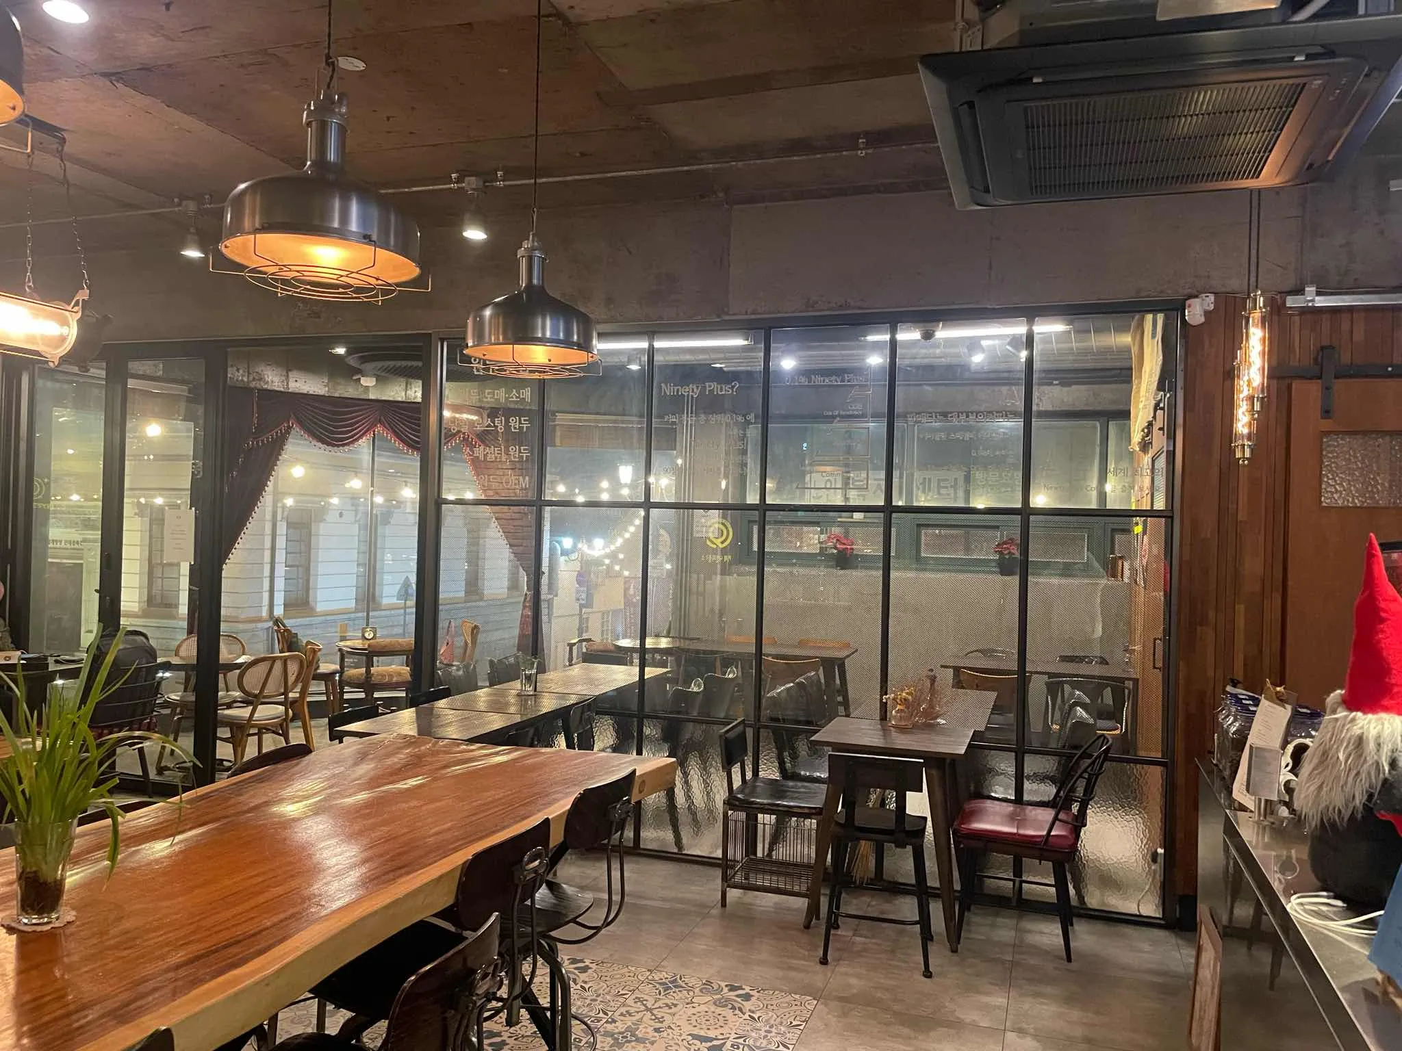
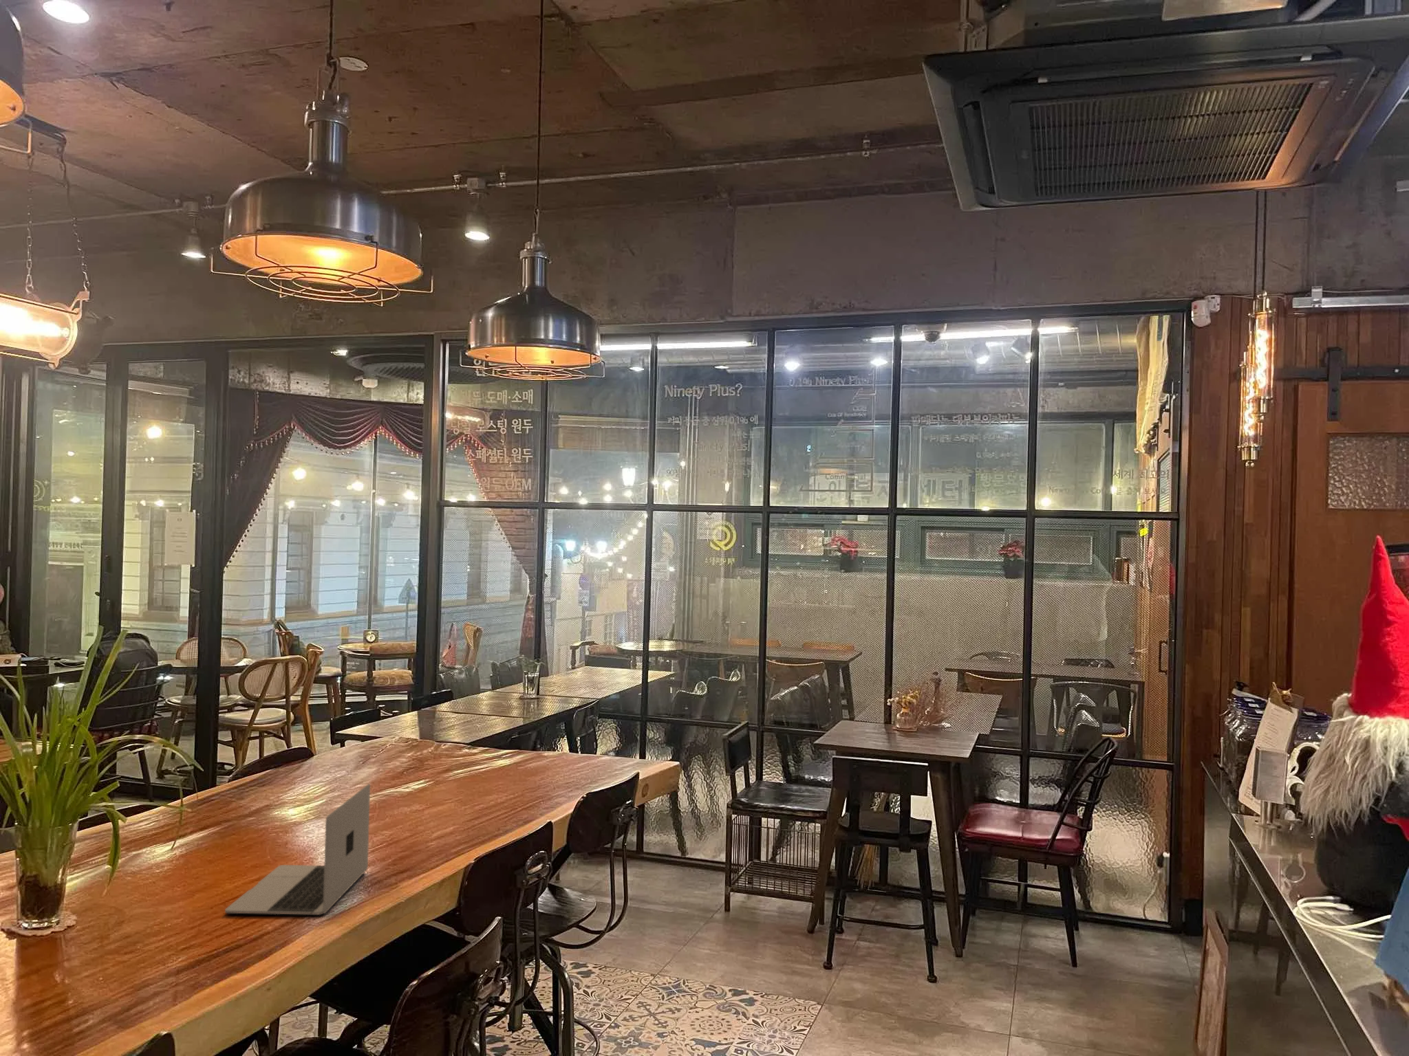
+ laptop (302, 865)
